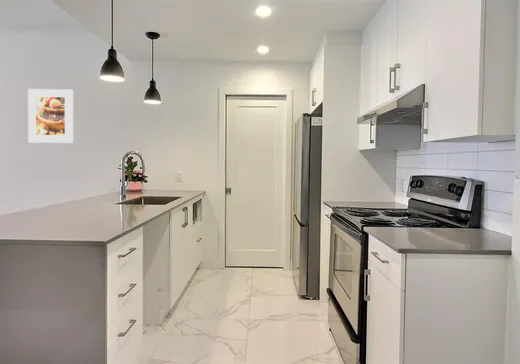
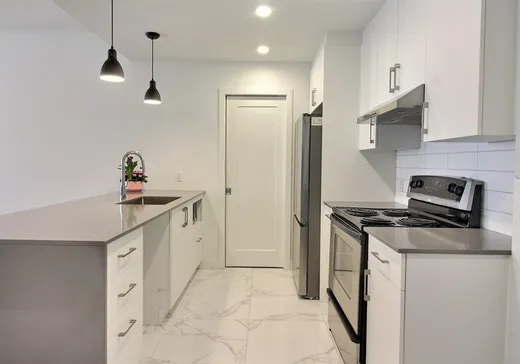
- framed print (50, 116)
